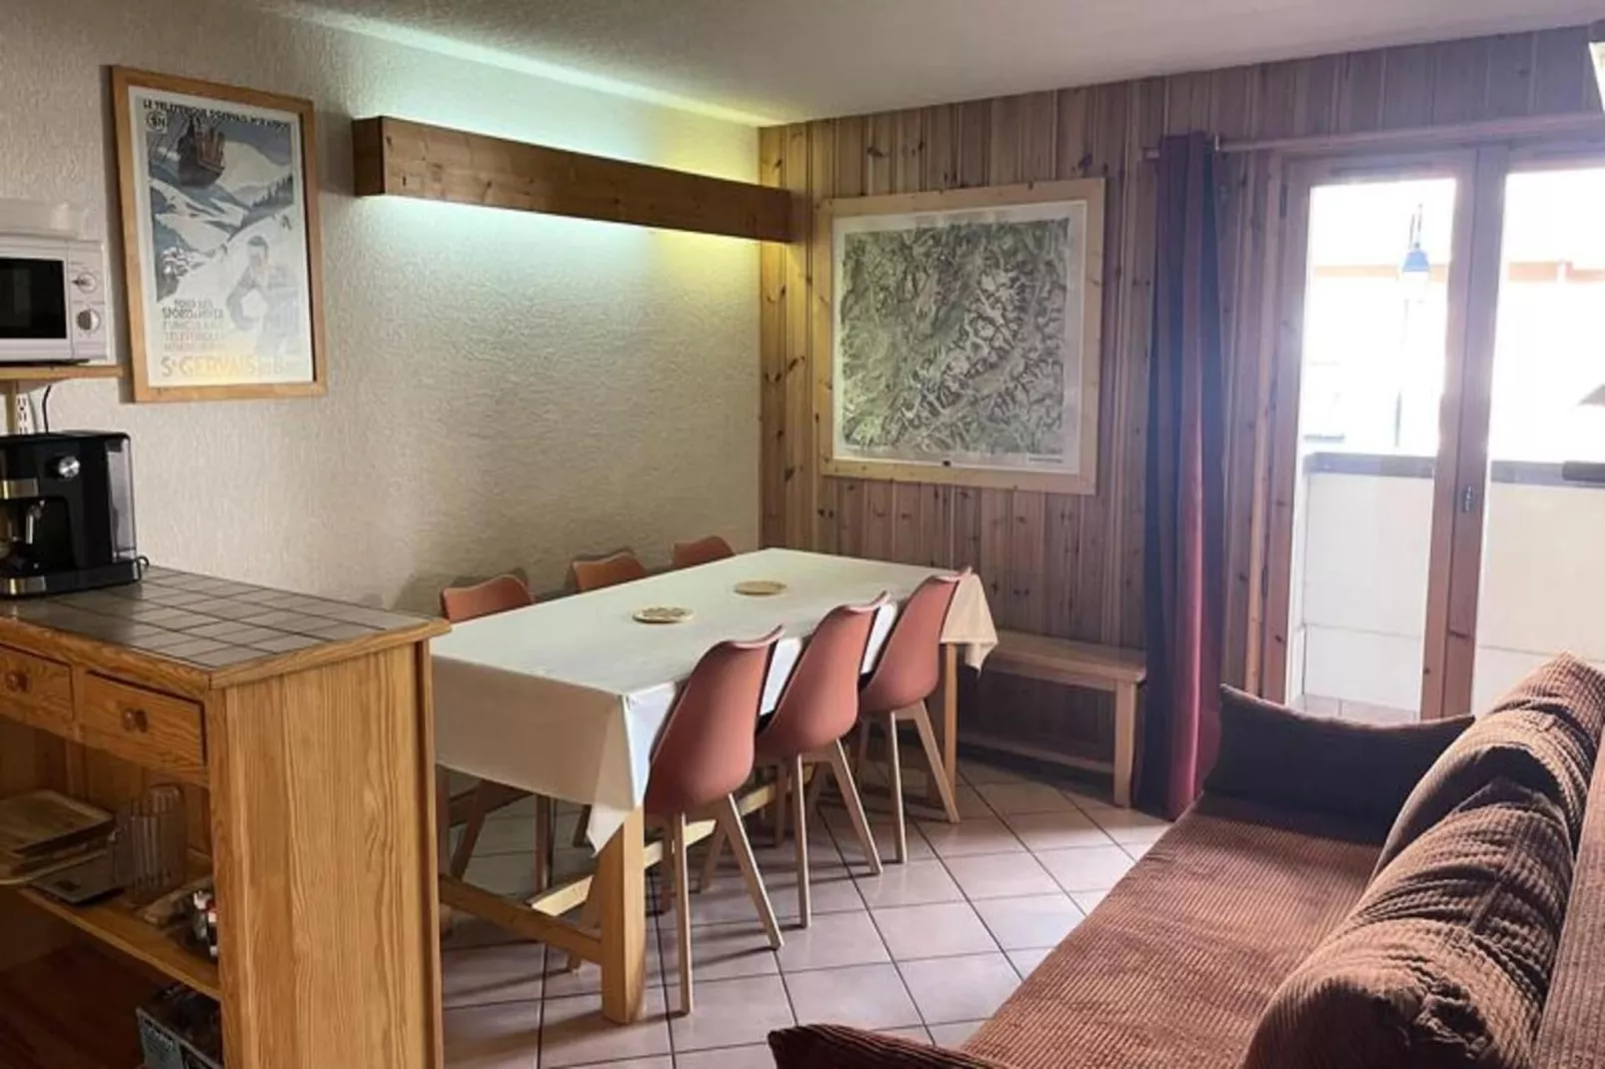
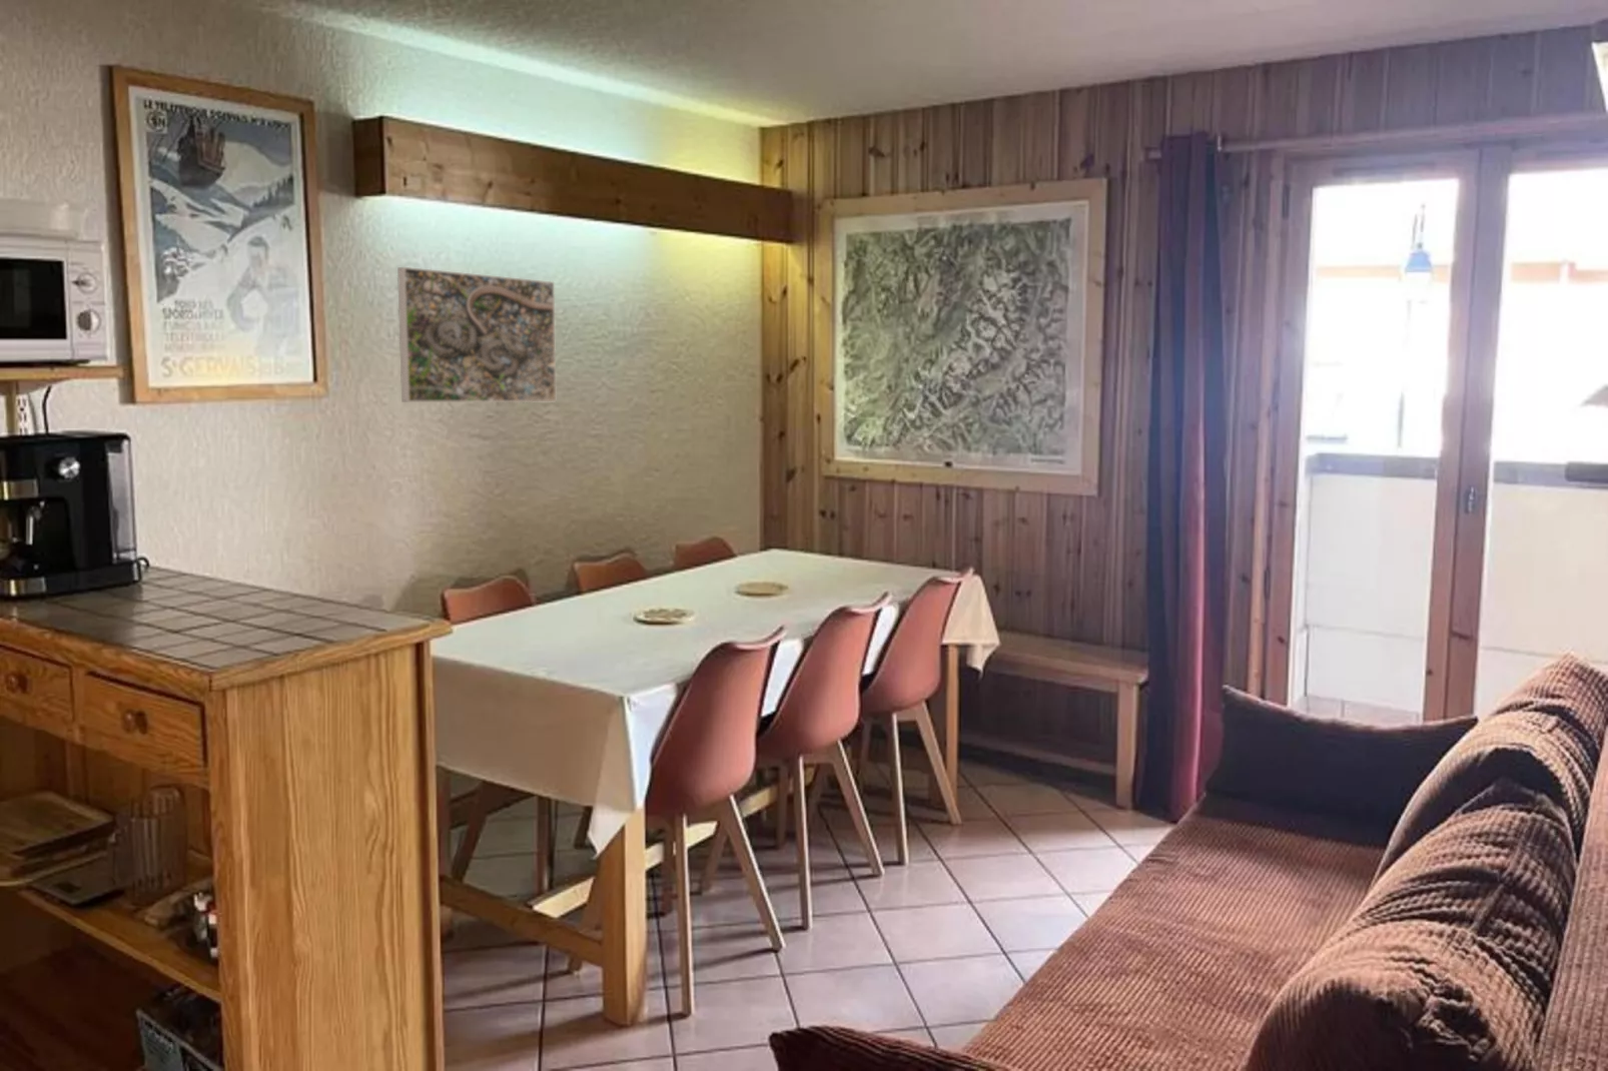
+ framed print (482, 338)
